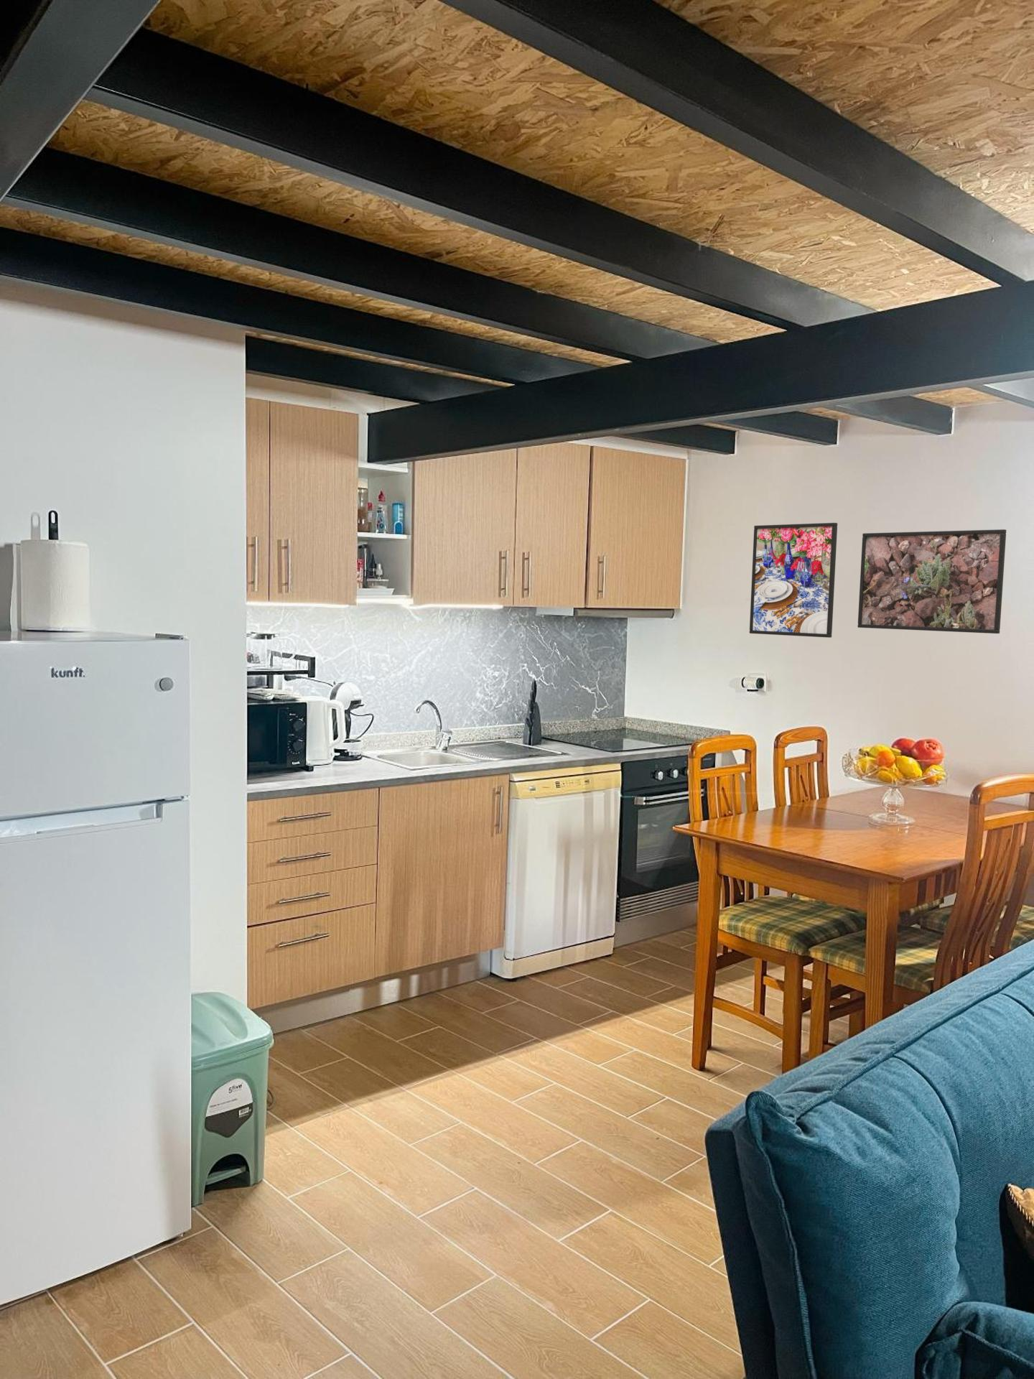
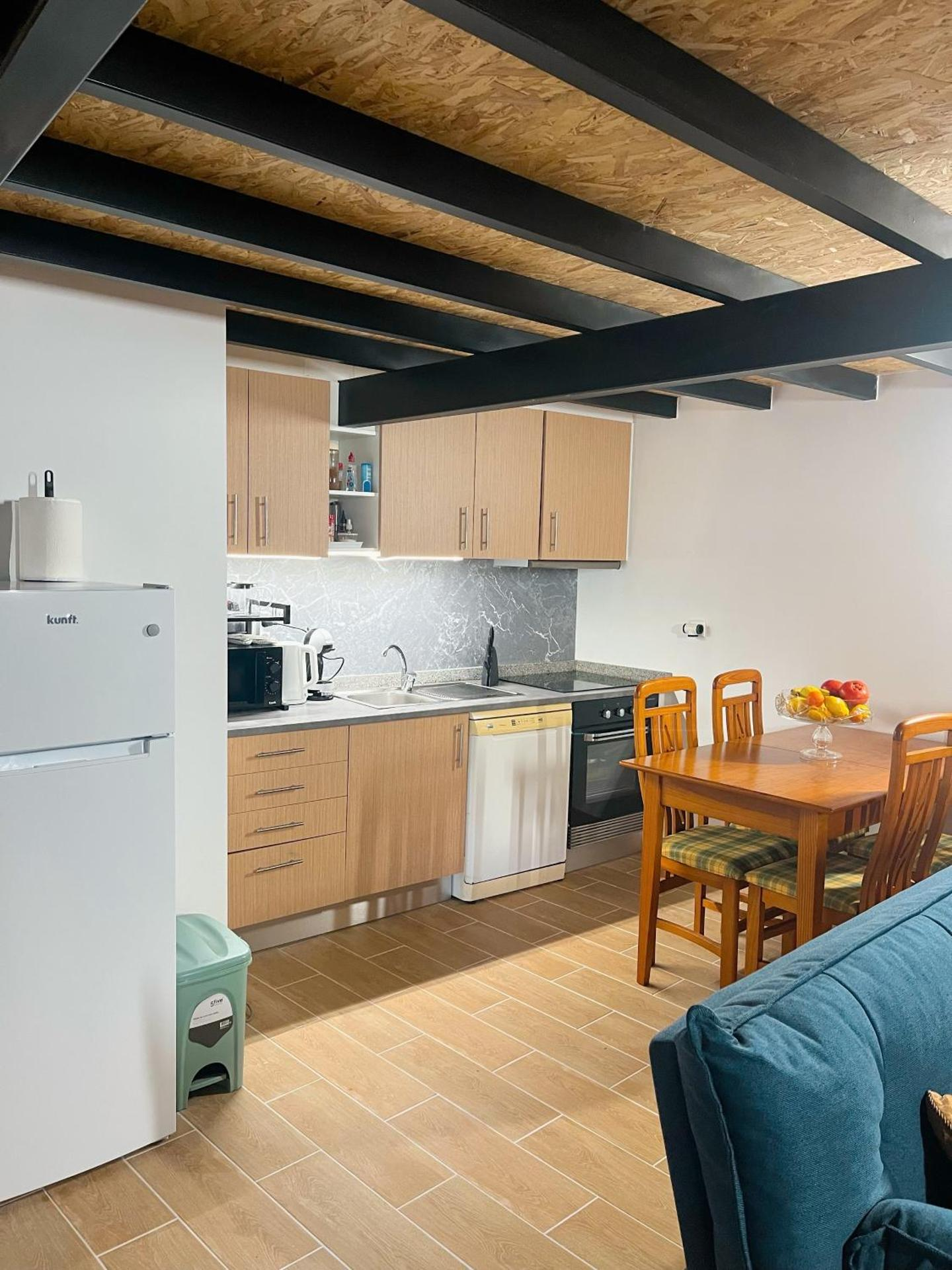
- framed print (928, 581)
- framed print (792, 580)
